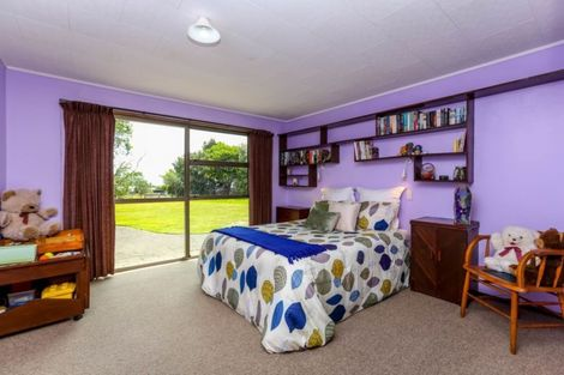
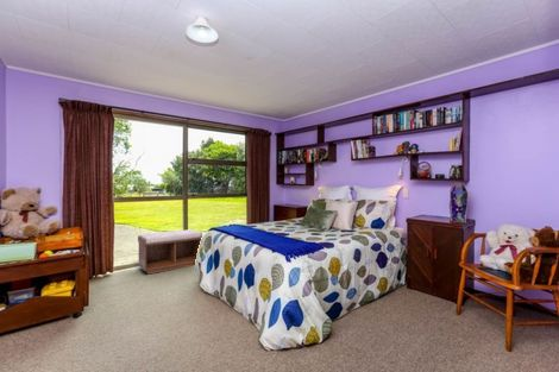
+ bench (170, 248)
